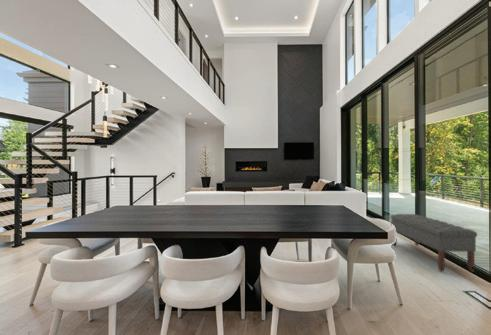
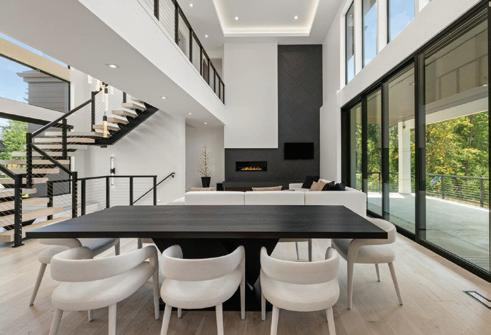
- bench (427, 238)
